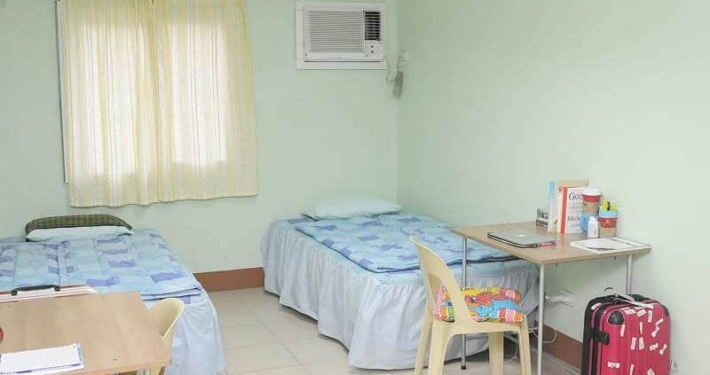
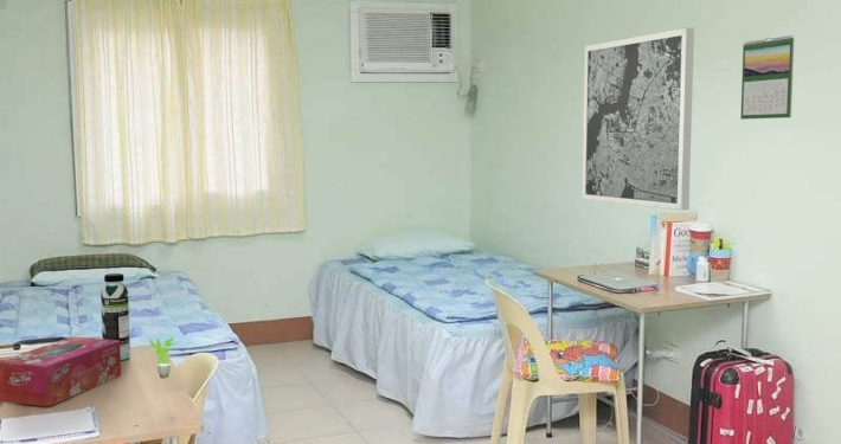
+ water bottle (115, 316)
+ tissue box (60, 368)
+ plant (156, 353)
+ wall art (634, 121)
+ calendar (766, 77)
